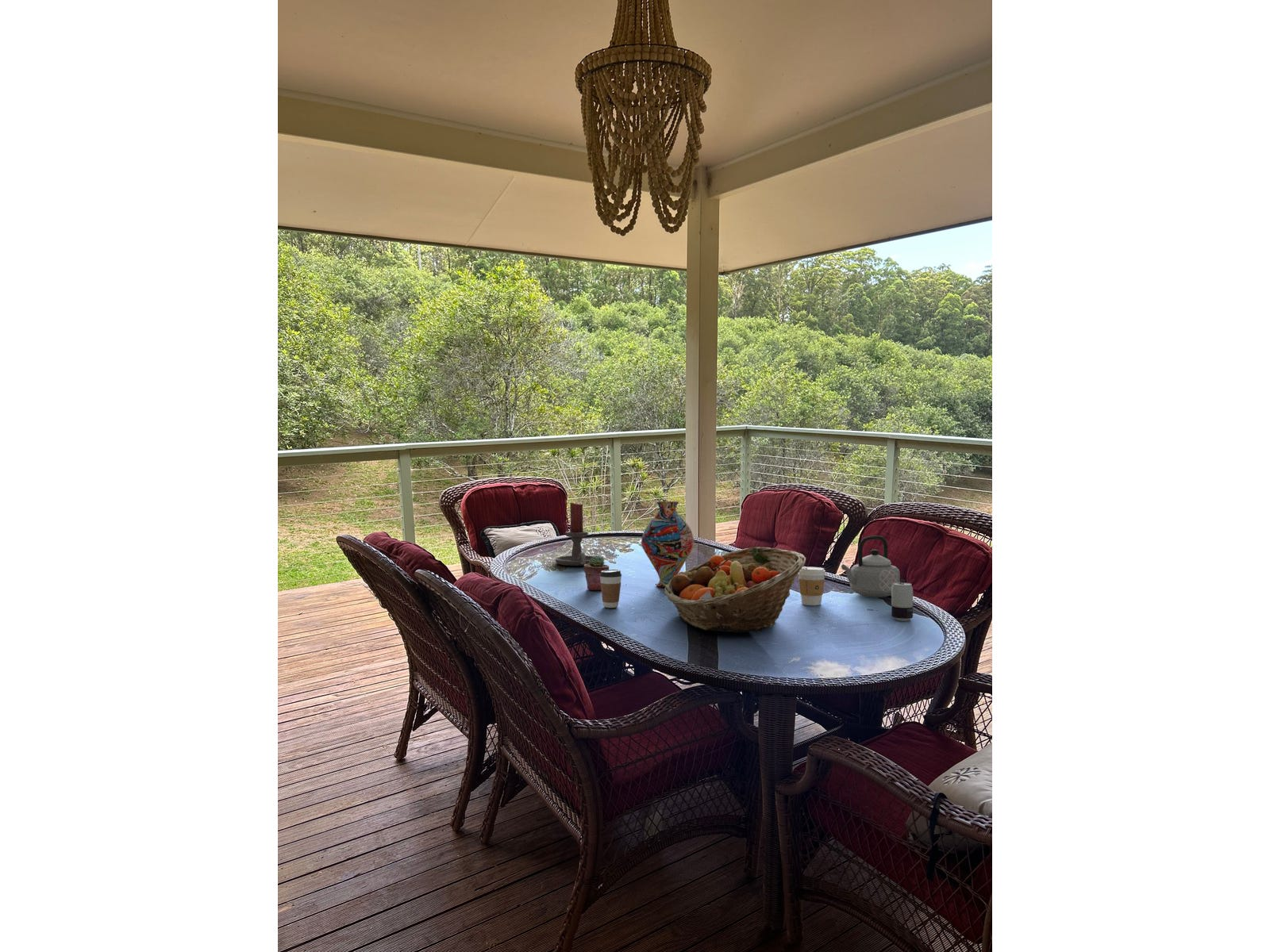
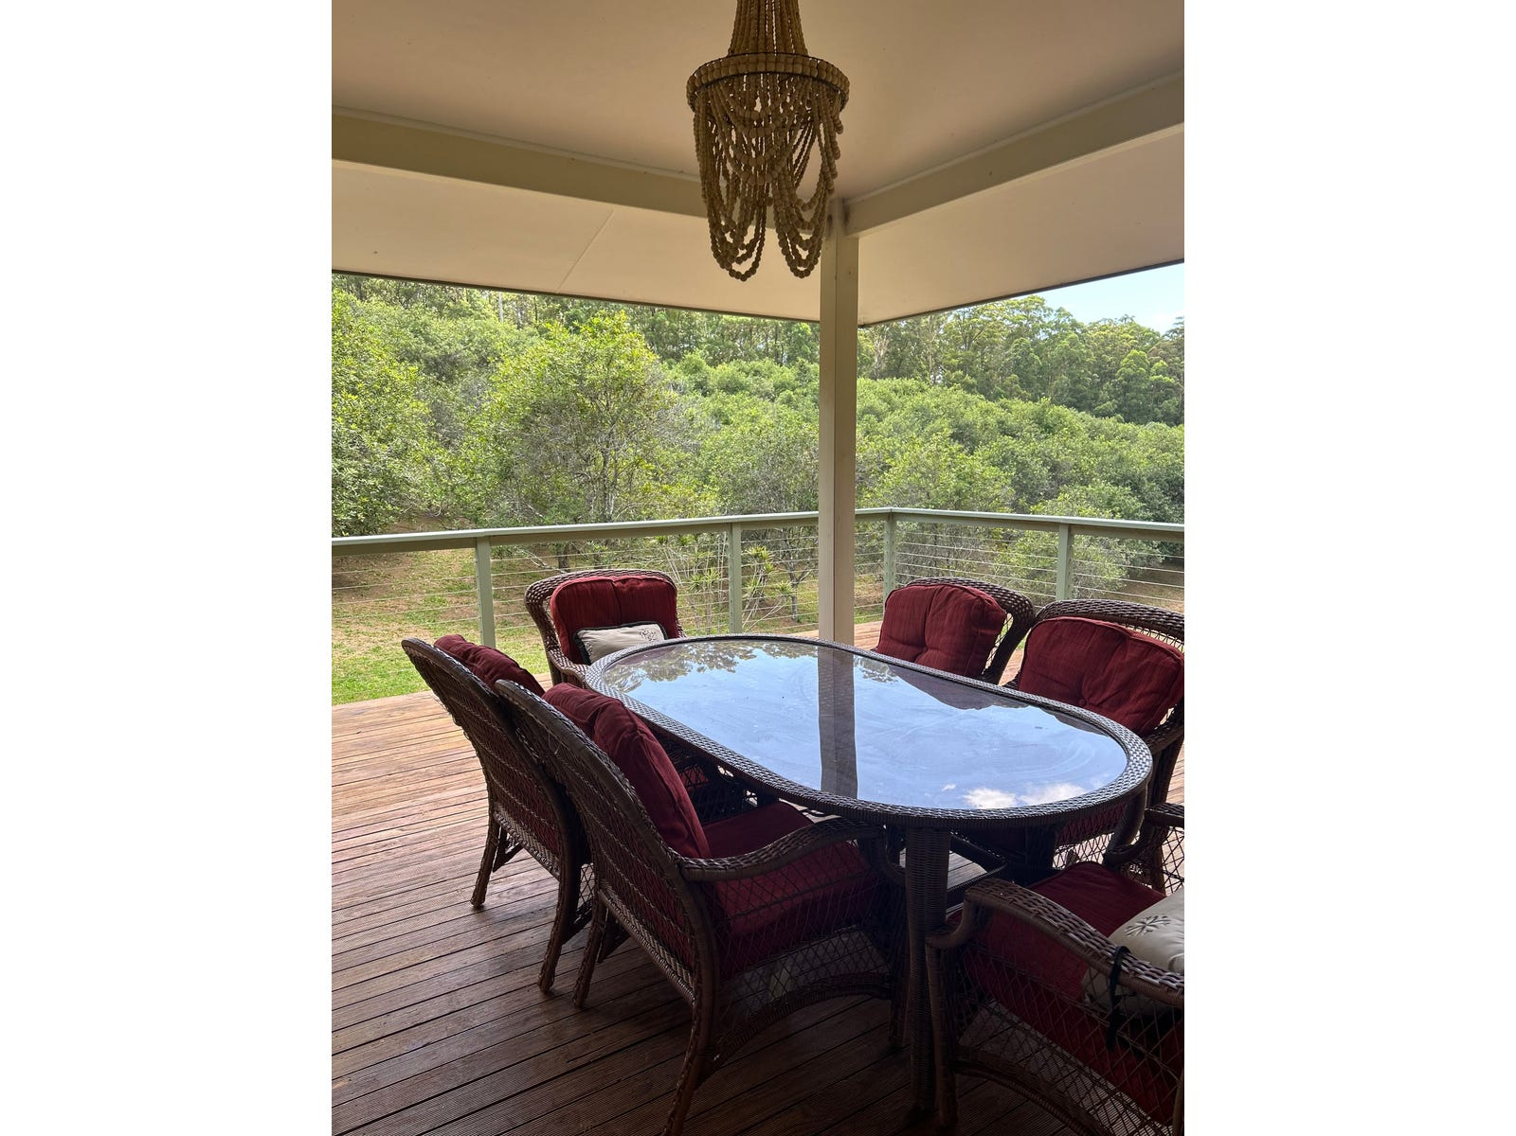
- coffee cup (811, 585)
- coffee cup (610, 588)
- fruit basket (733, 586)
- potted succulent (596, 572)
- candle holder (578, 533)
- teapot (869, 566)
- vase (668, 543)
- beverage can (902, 599)
